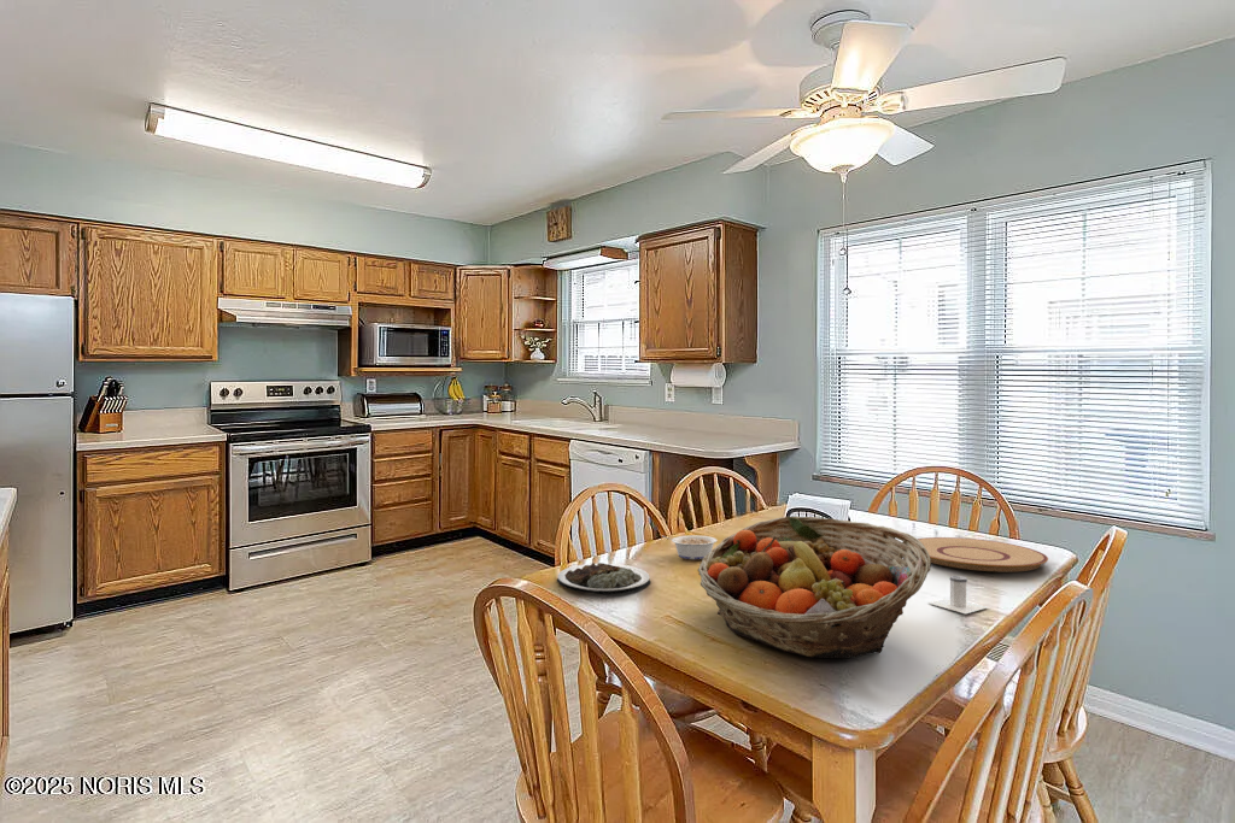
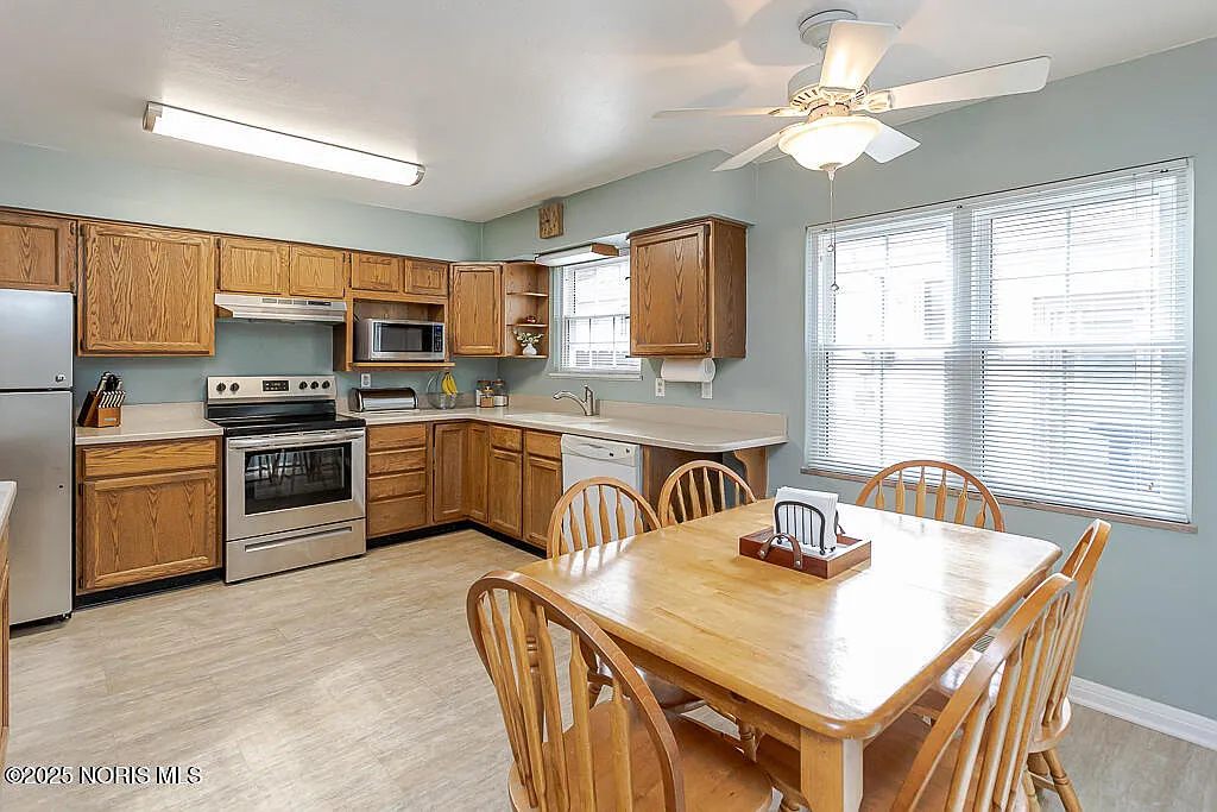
- legume (692, 546)
- fruit basket (806, 578)
- salt shaker (958, 590)
- plate (972, 553)
- plate (603, 575)
